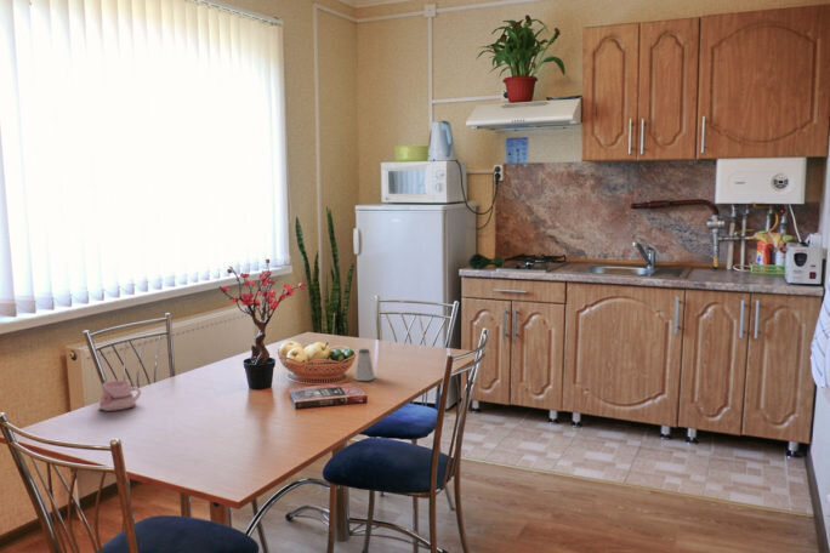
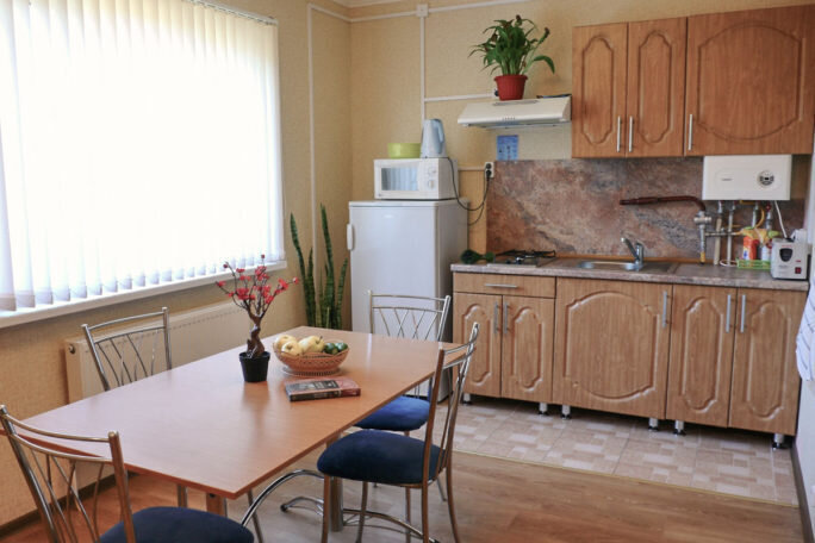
- mug (119, 394)
- saltshaker (364, 364)
